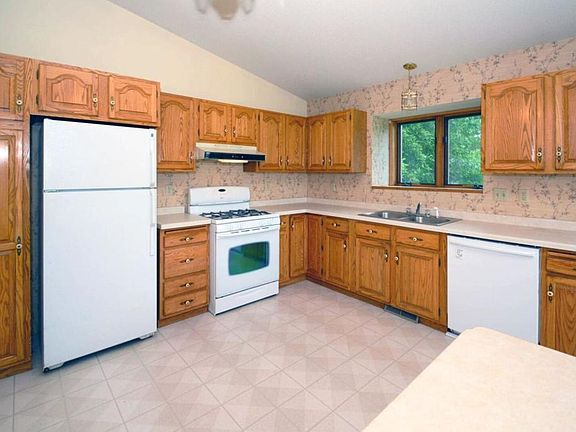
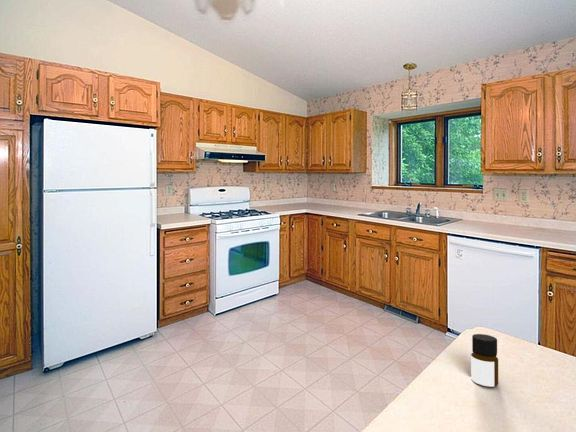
+ bottle (484, 359)
